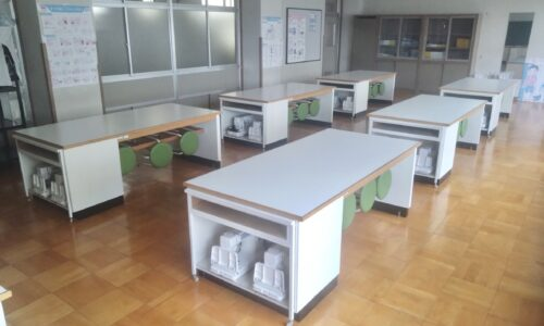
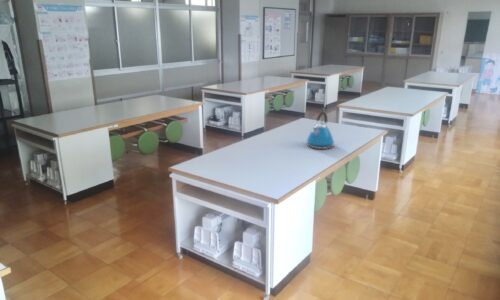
+ kettle (321, 128)
